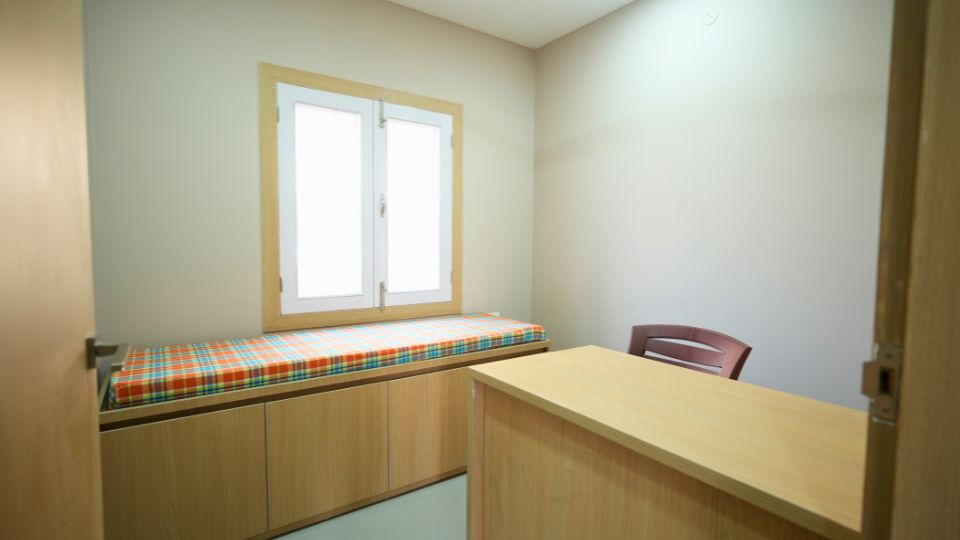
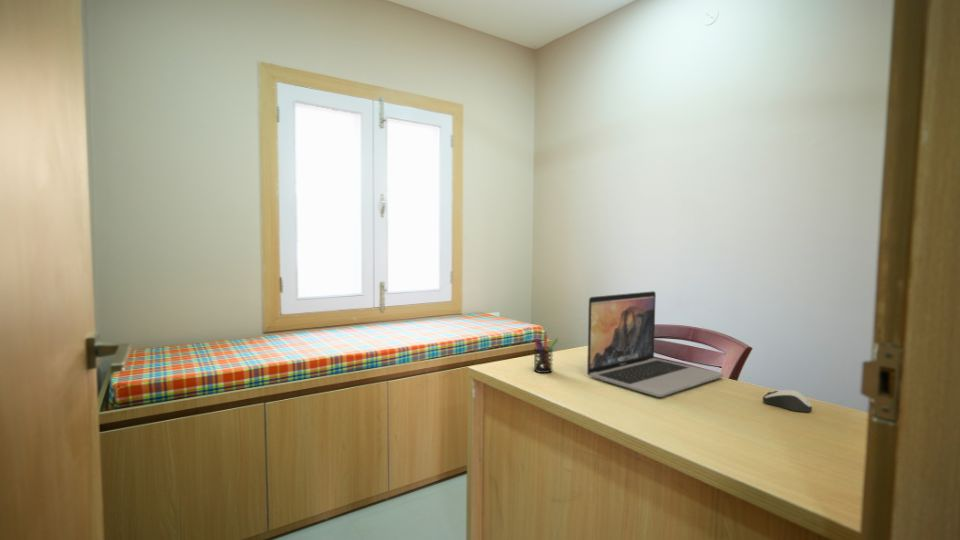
+ laptop (653, 337)
+ pen holder (545, 351)
+ computer mouse (786, 398)
